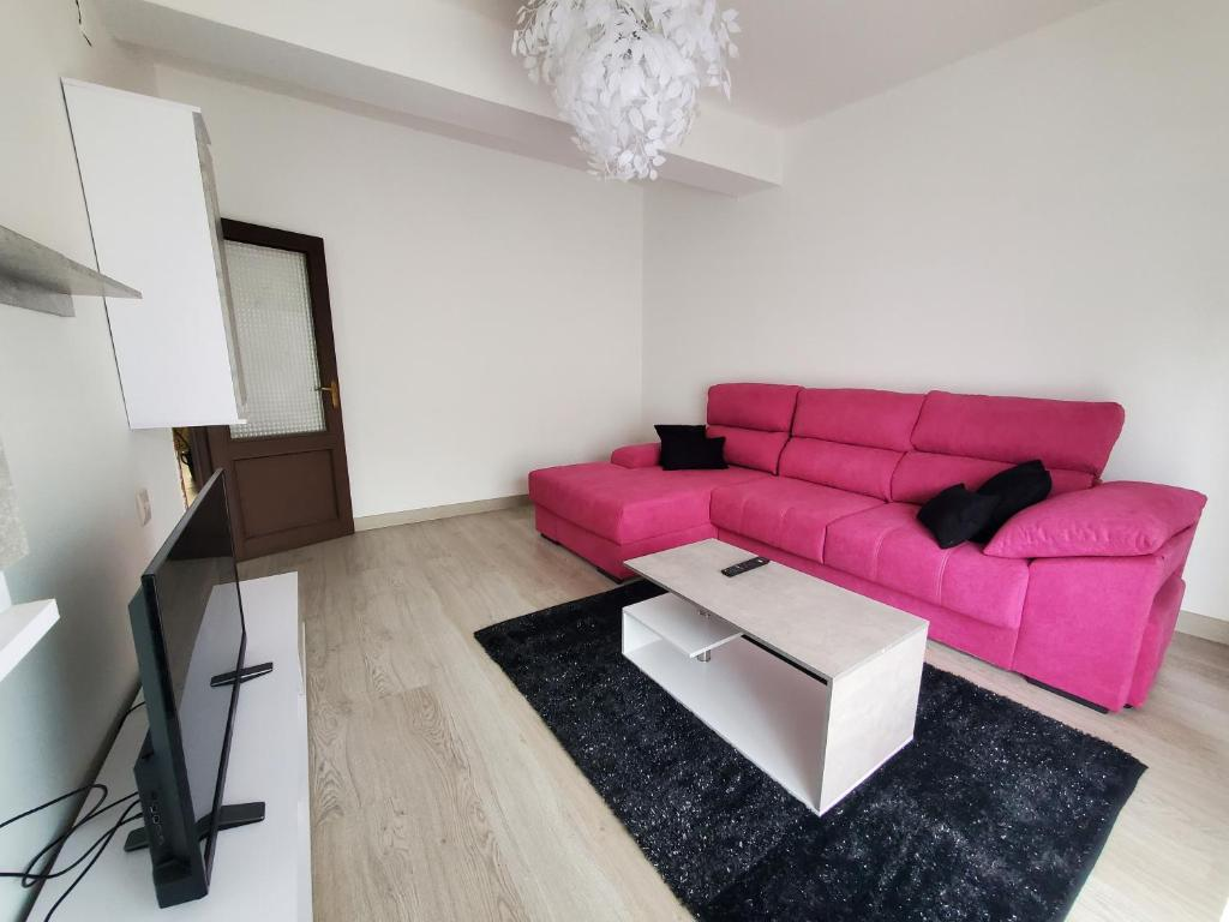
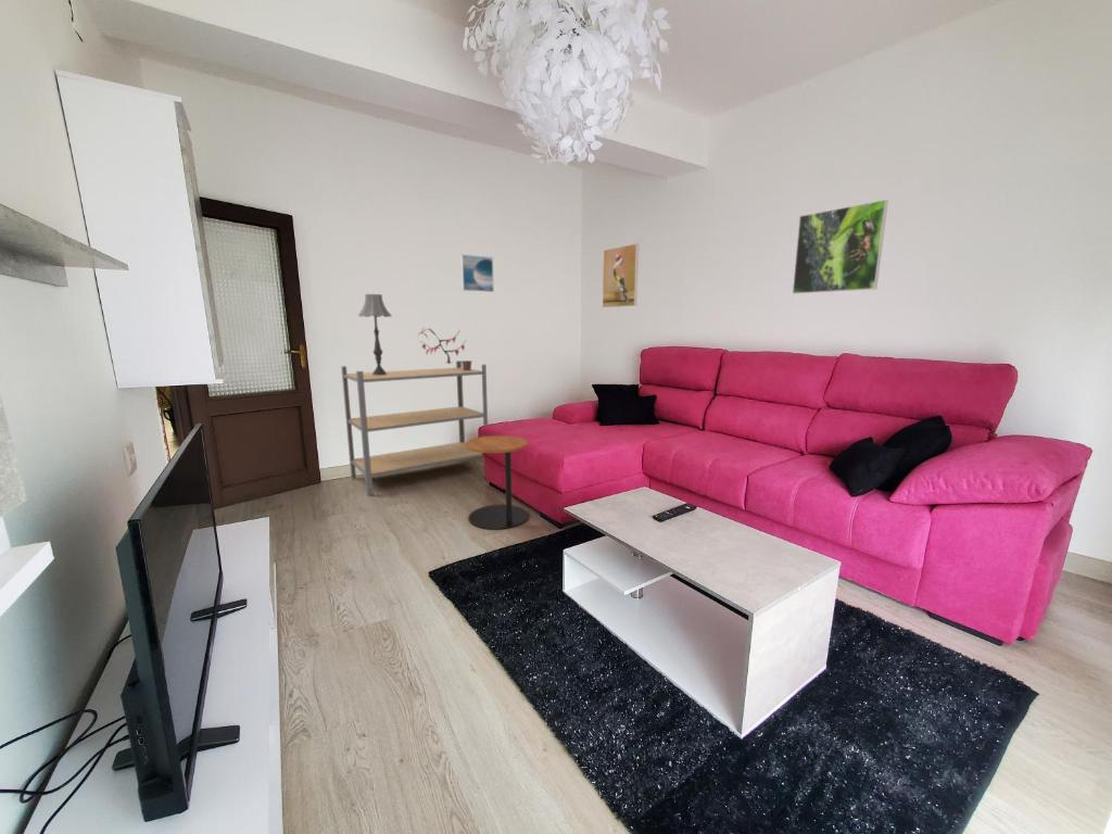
+ potted plant (443, 349)
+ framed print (836, 250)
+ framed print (477, 274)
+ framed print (619, 277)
+ table lamp (376, 334)
+ shelving unit (418, 421)
+ side table (505, 480)
